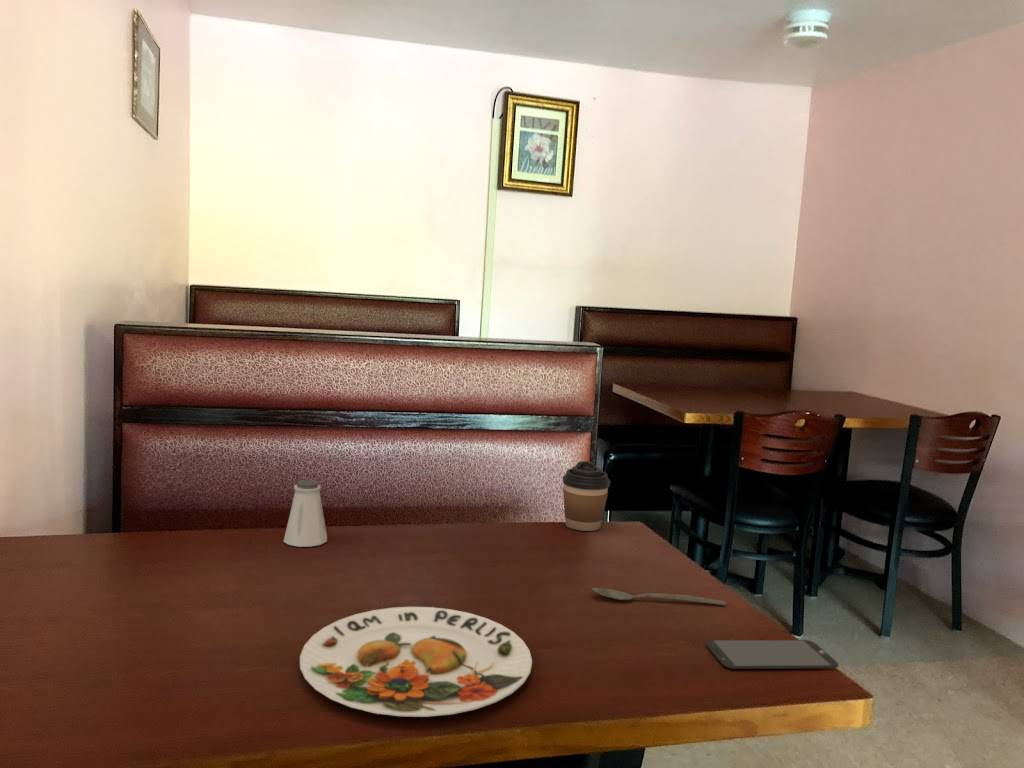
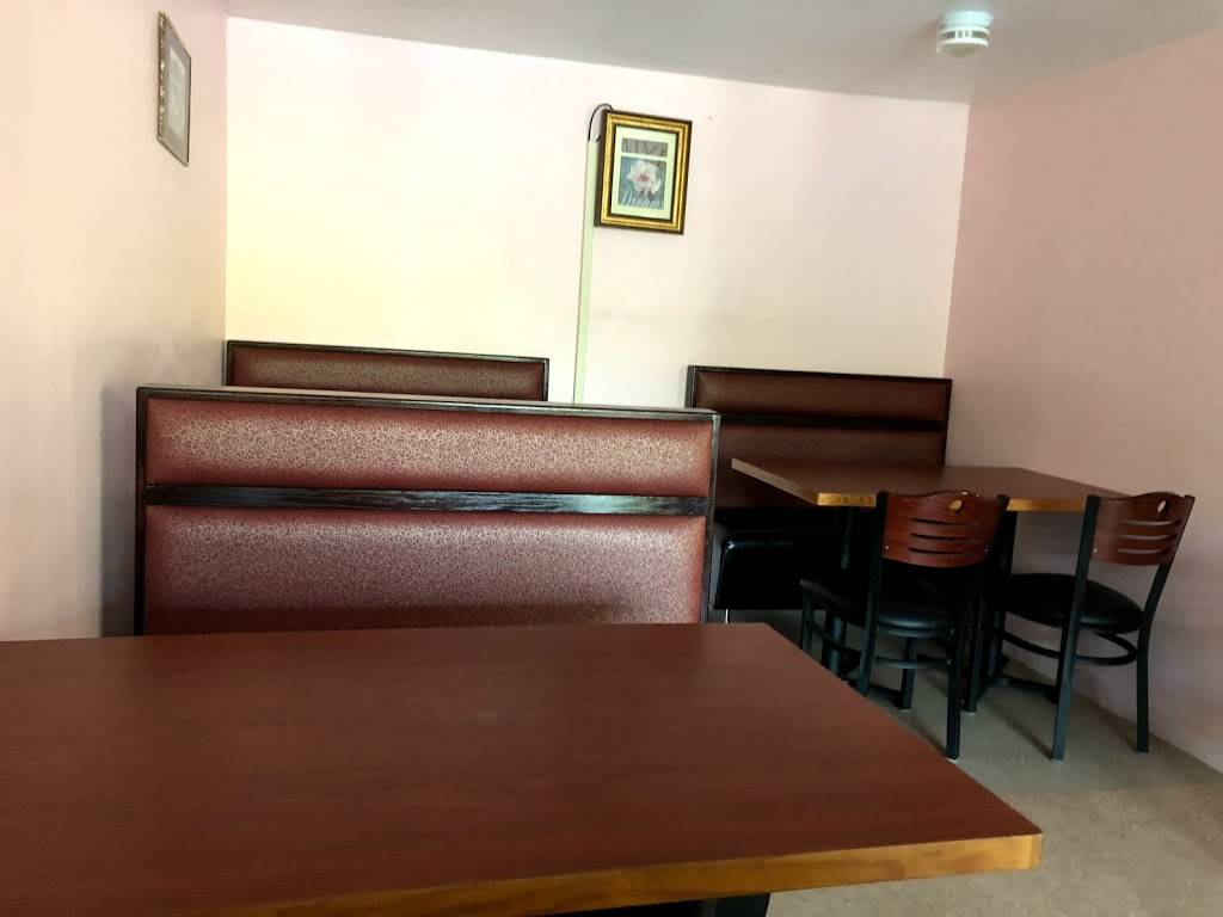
- saltshaker (306, 511)
- smartphone (770, 652)
- coffee cup (585, 495)
- plate (417, 657)
- spoon (658, 596)
